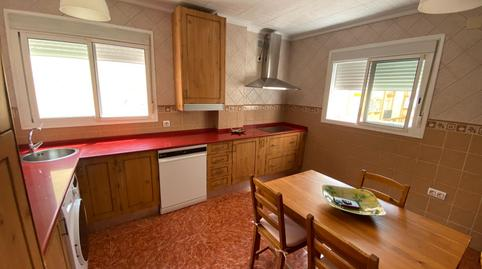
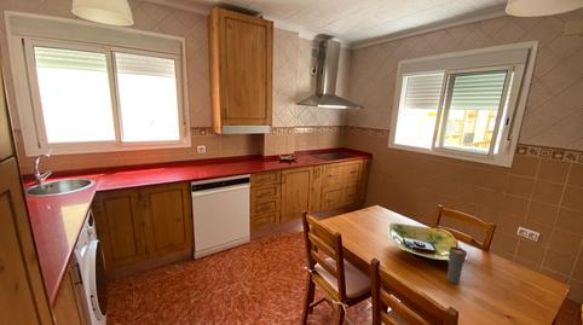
+ cup (456, 260)
